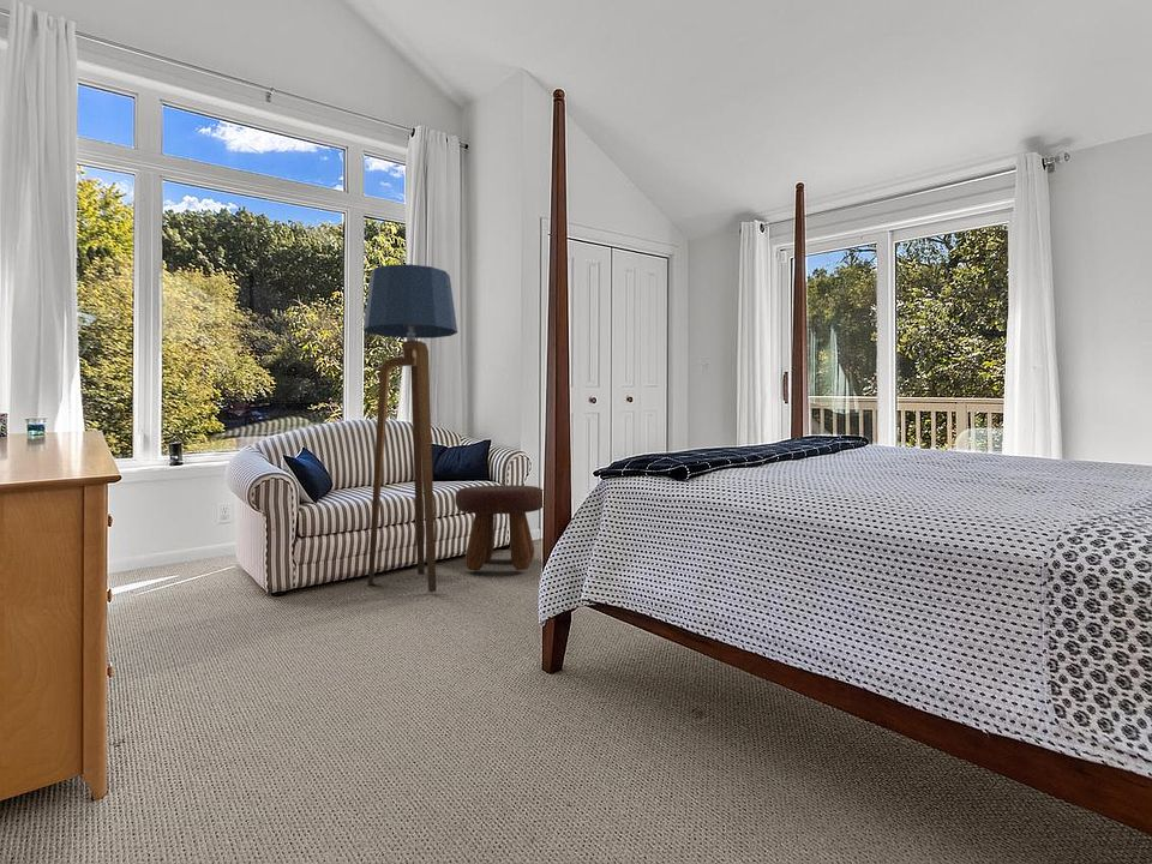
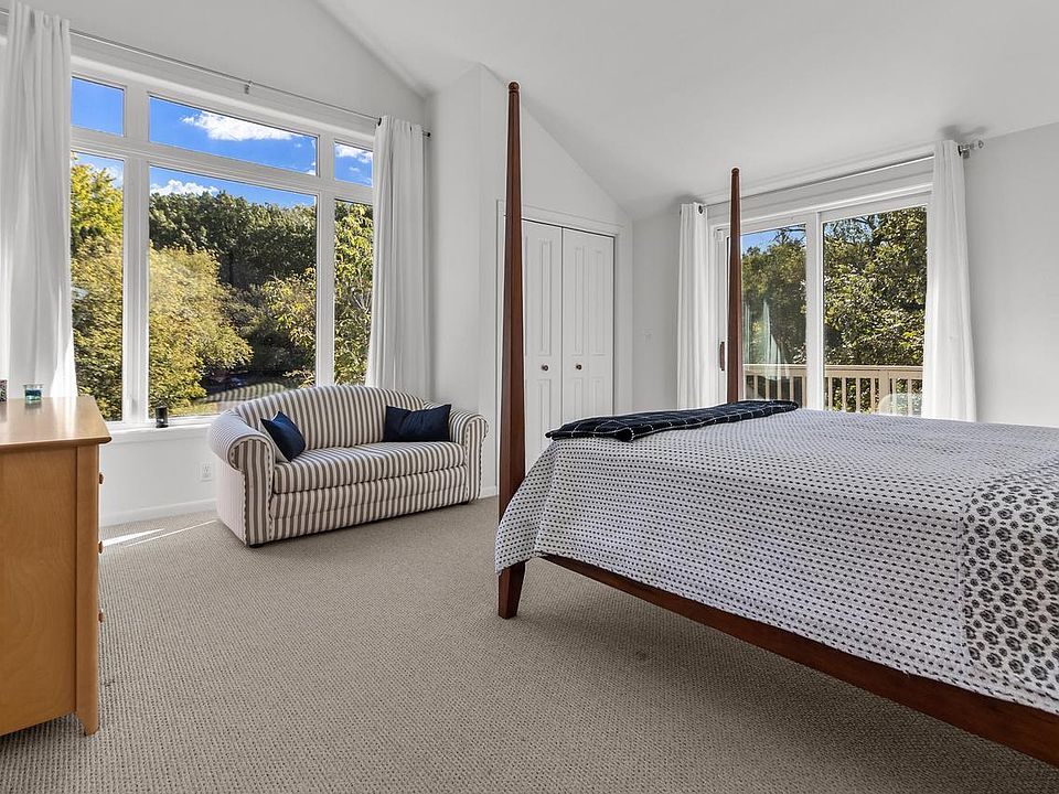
- footstool (493, 527)
- floor lamp (413, 428)
